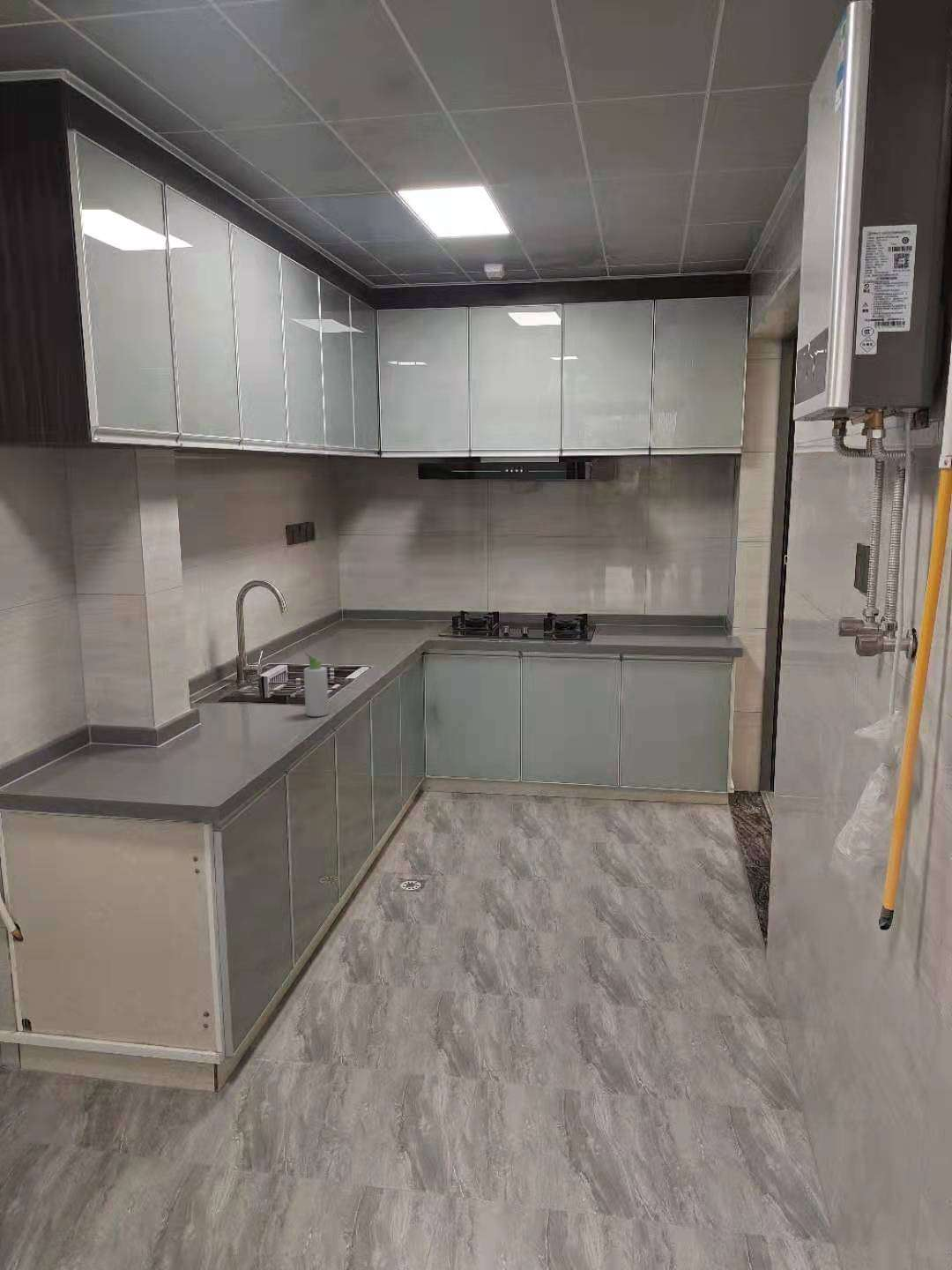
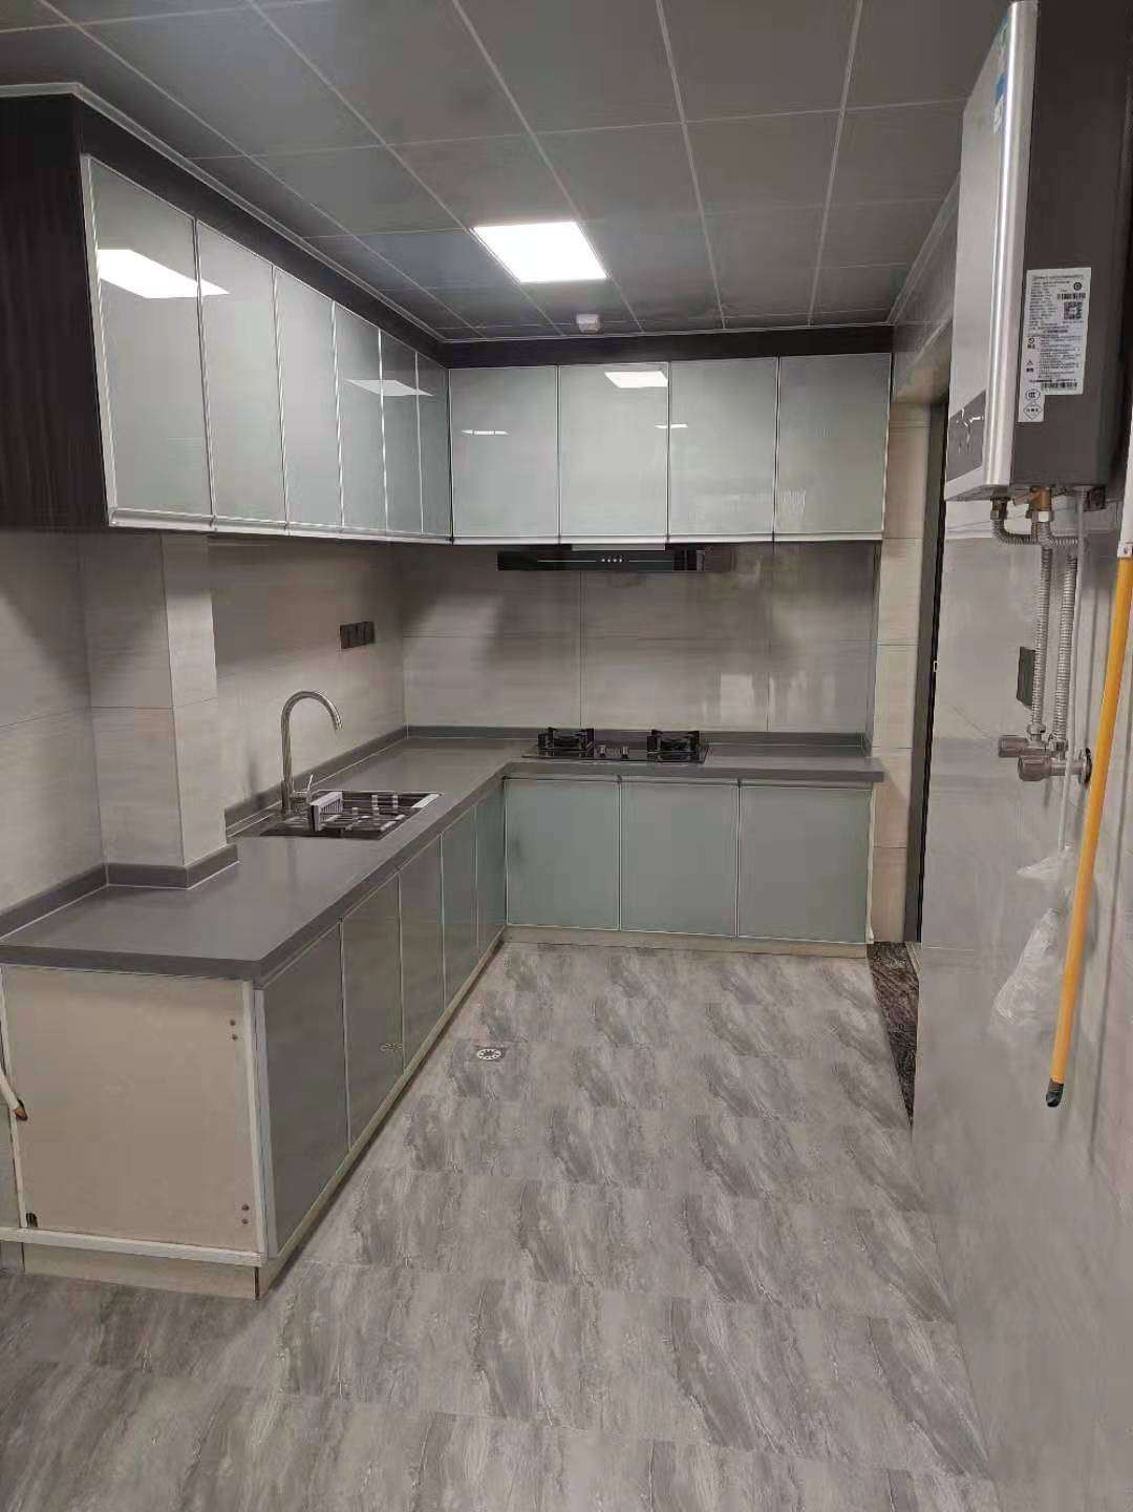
- bottle (315, 683)
